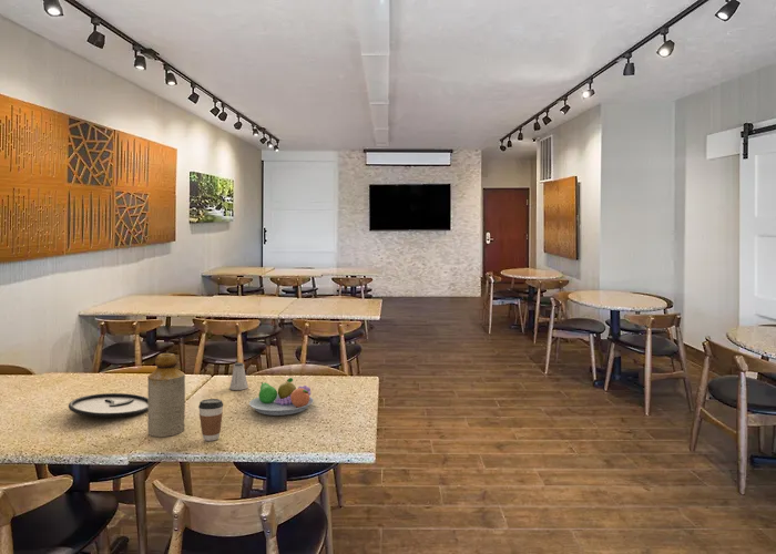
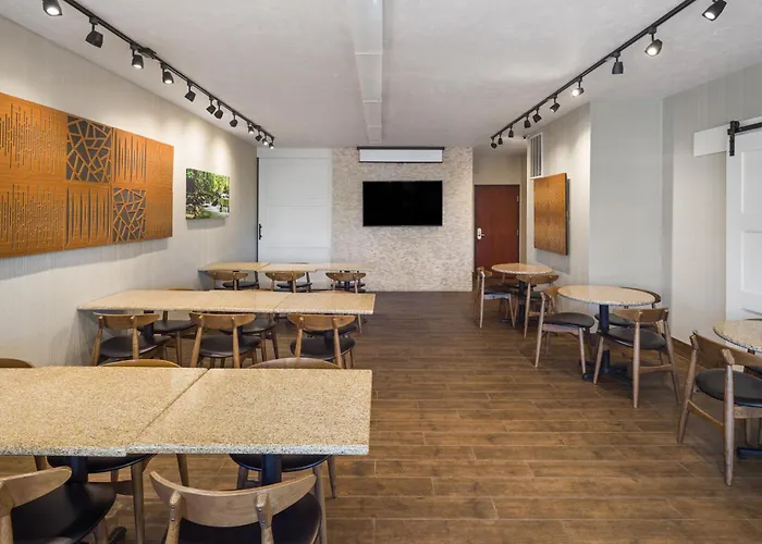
- saltshaker (238, 375)
- coffee cup (211, 419)
- plate (112, 404)
- bottle (166, 392)
- fruit bowl (280, 394)
